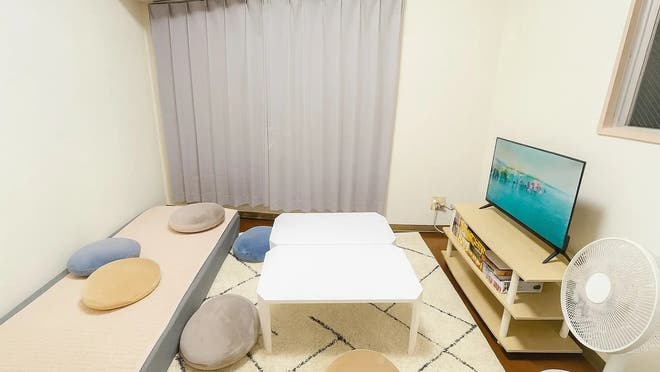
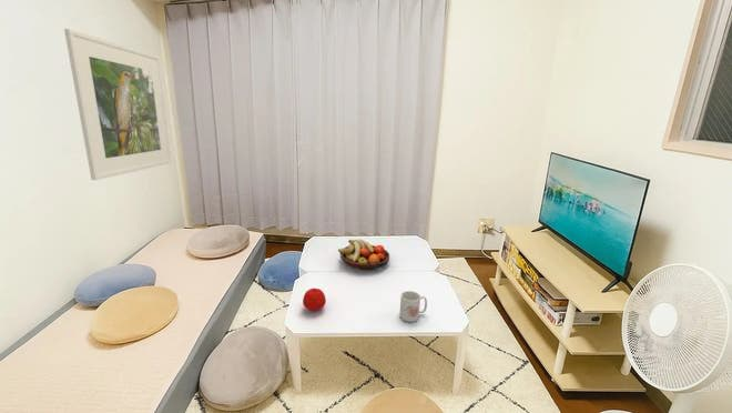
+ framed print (129, 110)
+ apple (314, 299)
+ fruit bowl (364, 251)
+ mug (414, 305)
